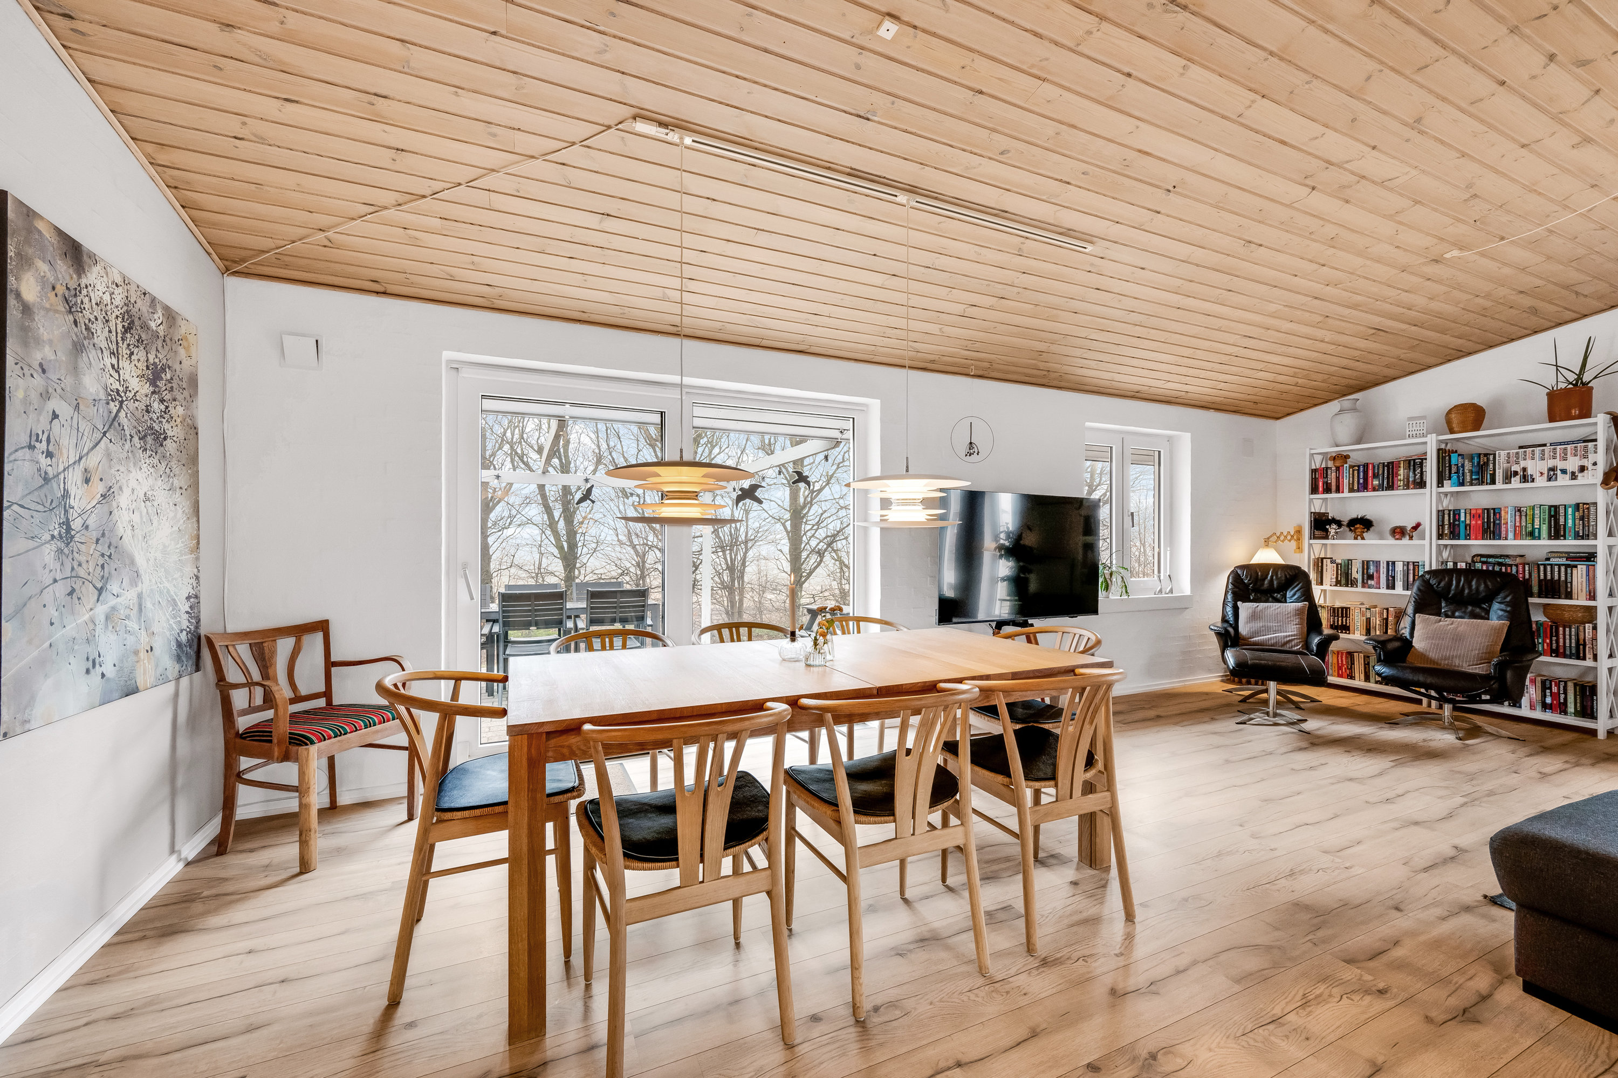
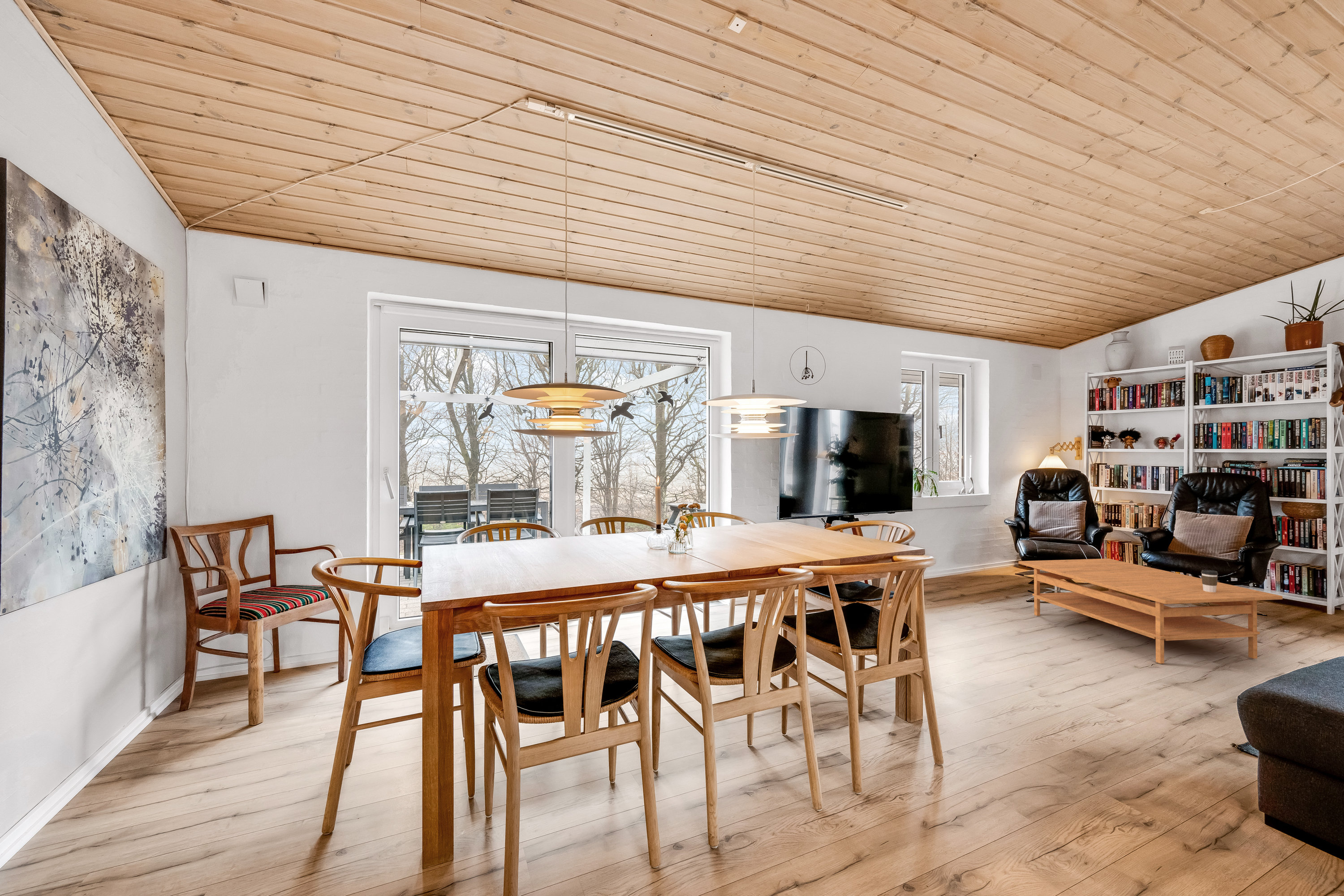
+ coffee table (1133, 605)
+ coffee cup (1209, 581)
